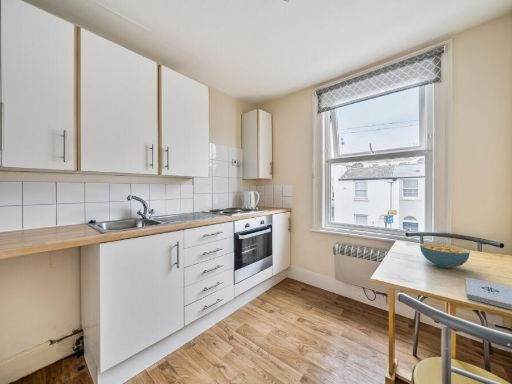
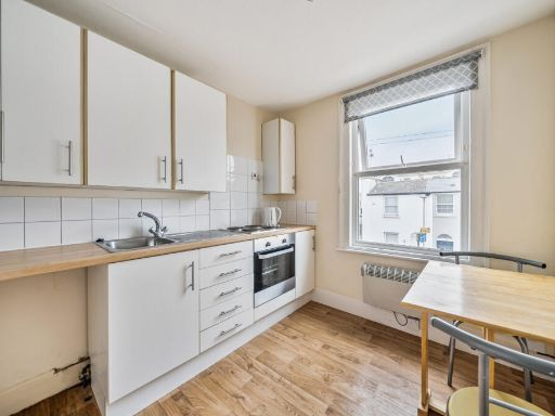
- notepad (489, 292)
- cereal bowl (443, 256)
